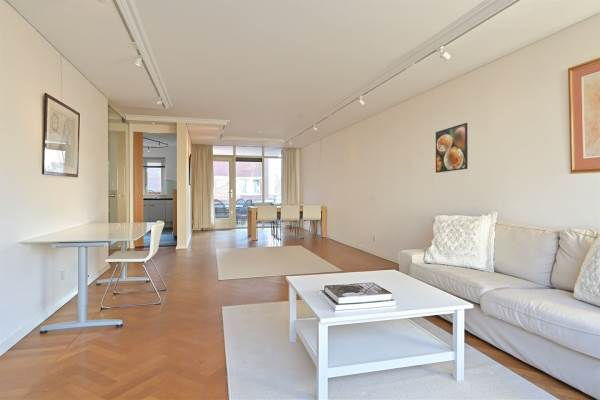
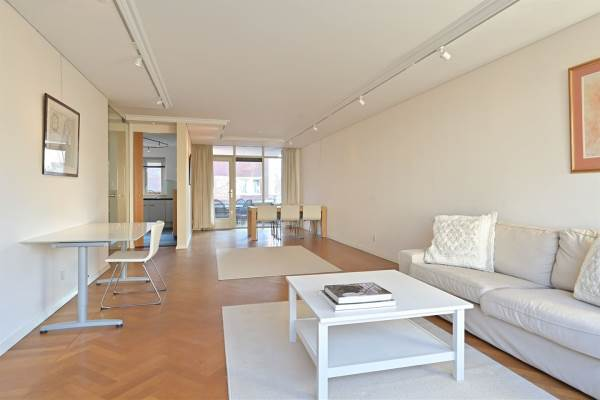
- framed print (450, 149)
